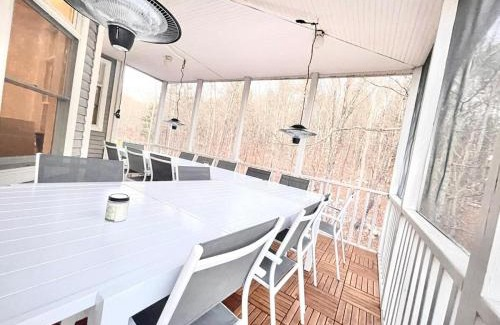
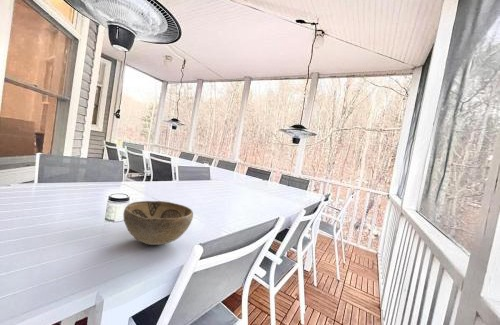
+ decorative bowl (158, 224)
